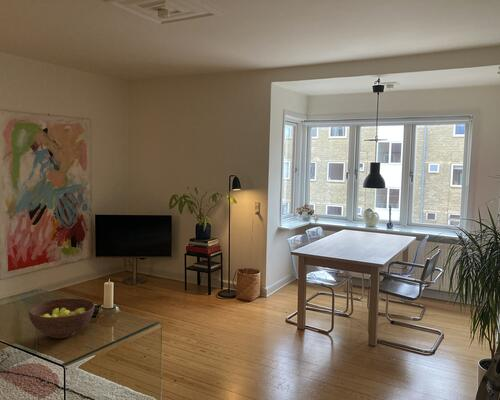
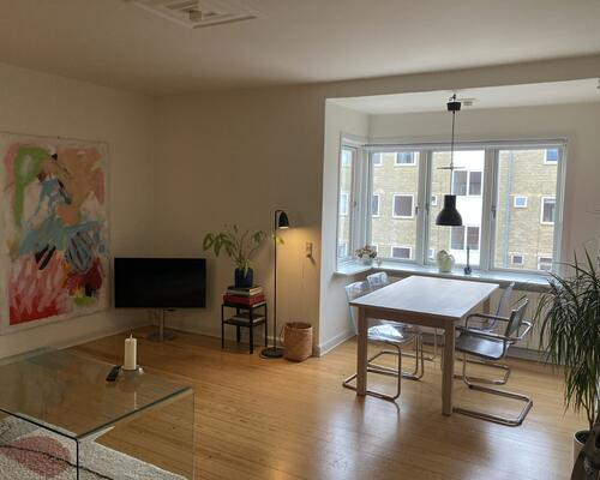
- fruit bowl (62, 321)
